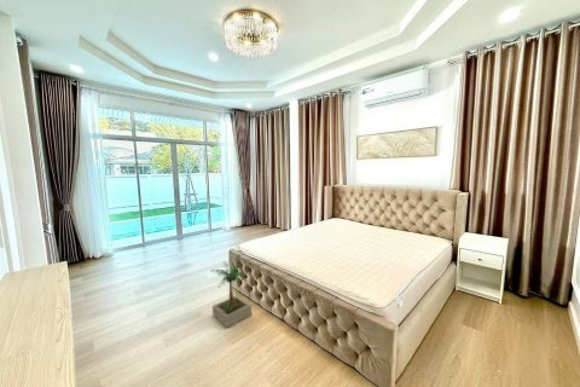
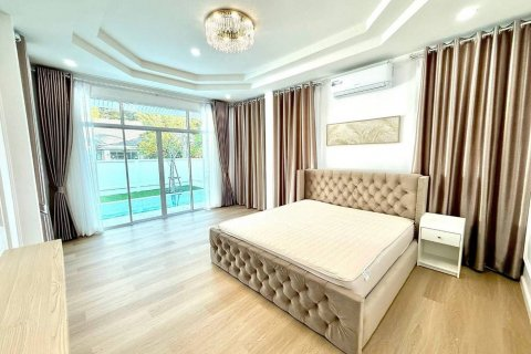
- potted plant (231, 290)
